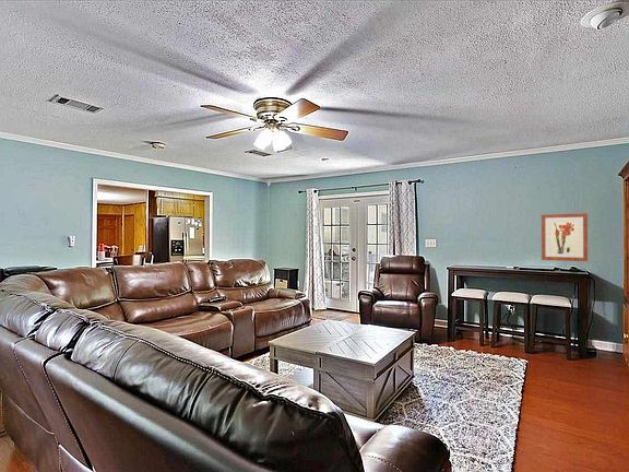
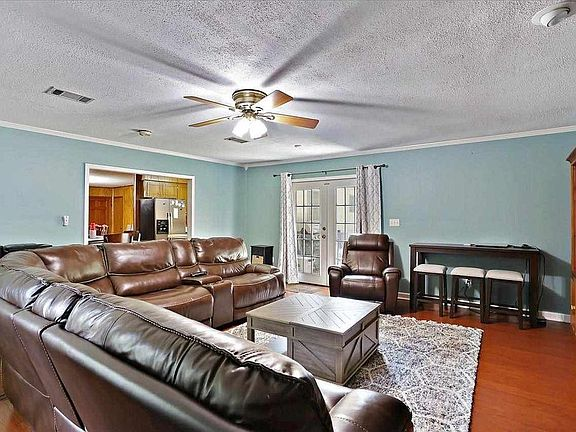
- wall art (563, 237)
